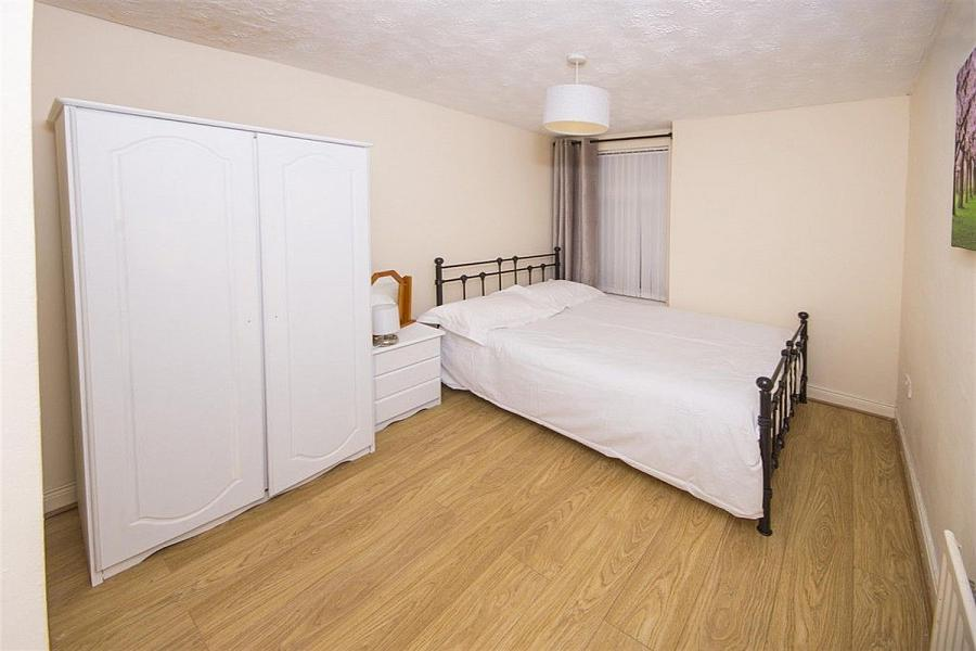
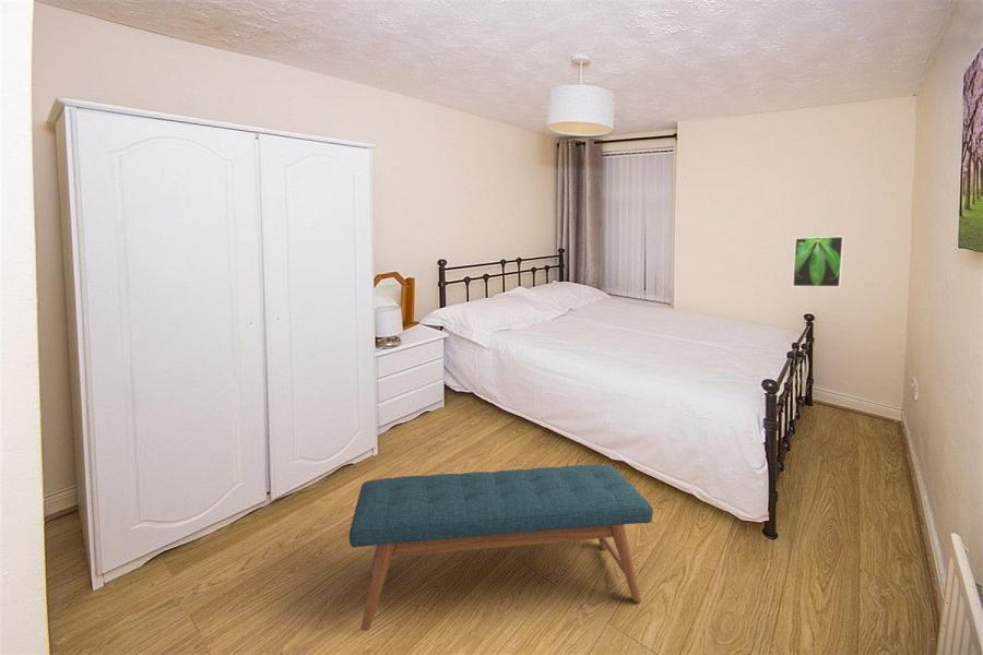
+ bench (499, 535)
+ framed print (817, 262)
